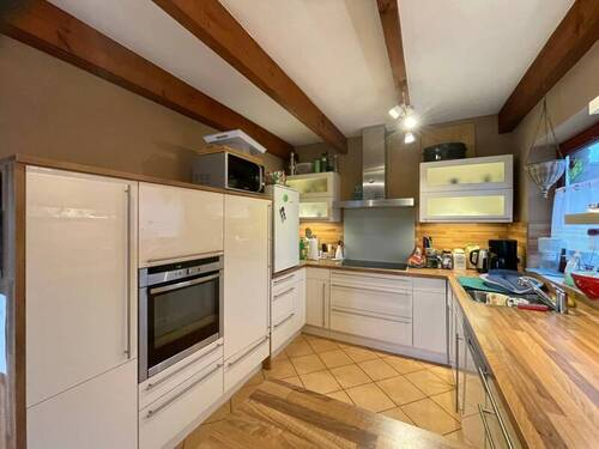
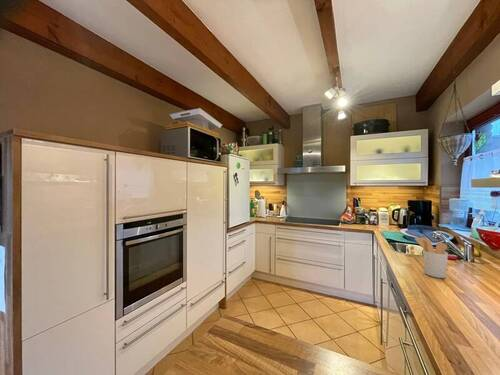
+ utensil holder (430, 255)
